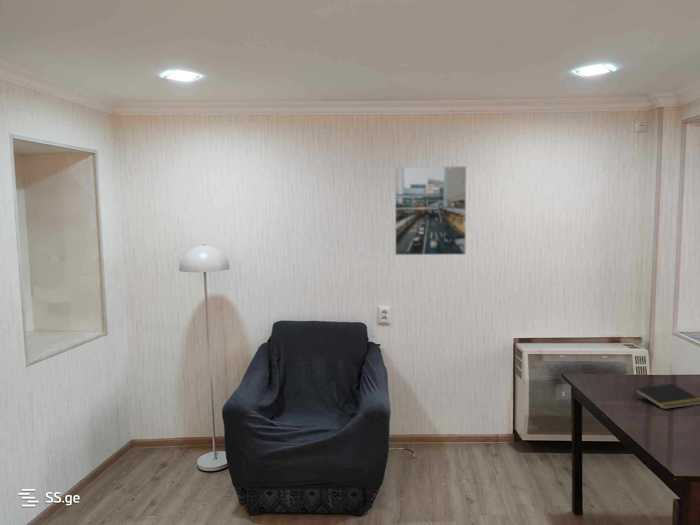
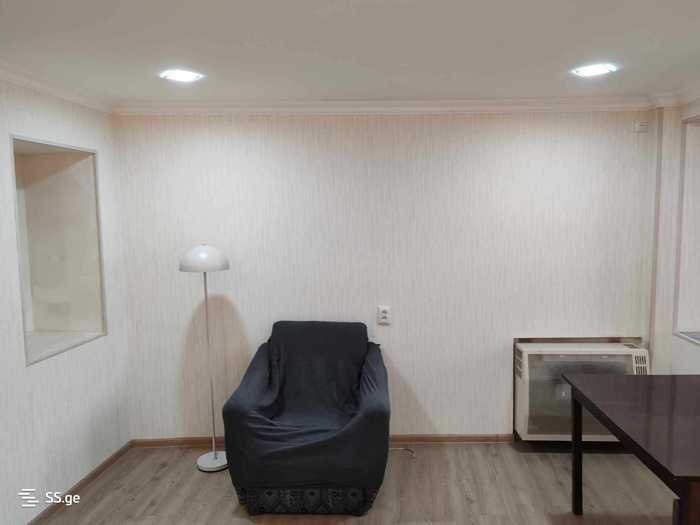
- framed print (430, 211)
- notepad (668, 395)
